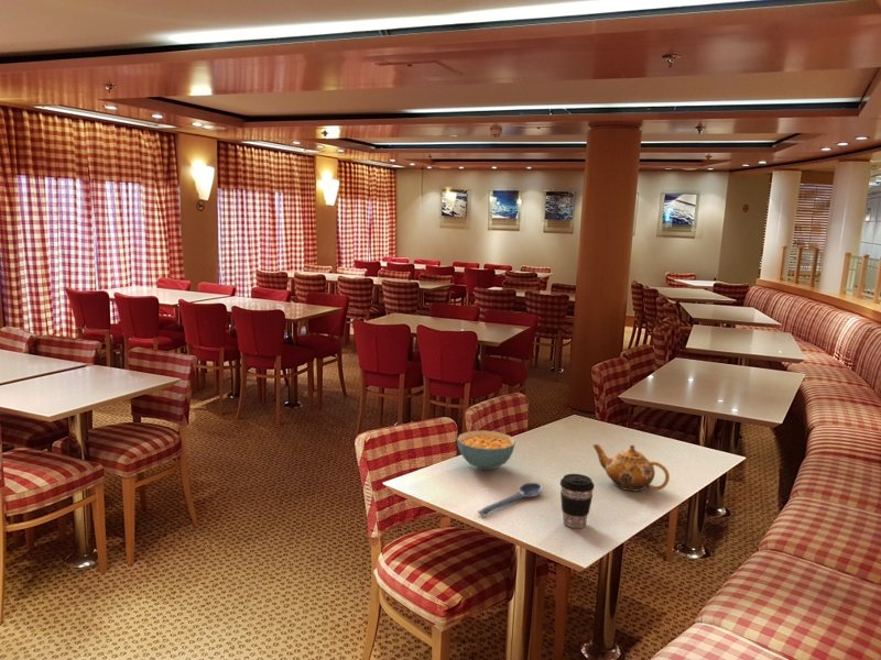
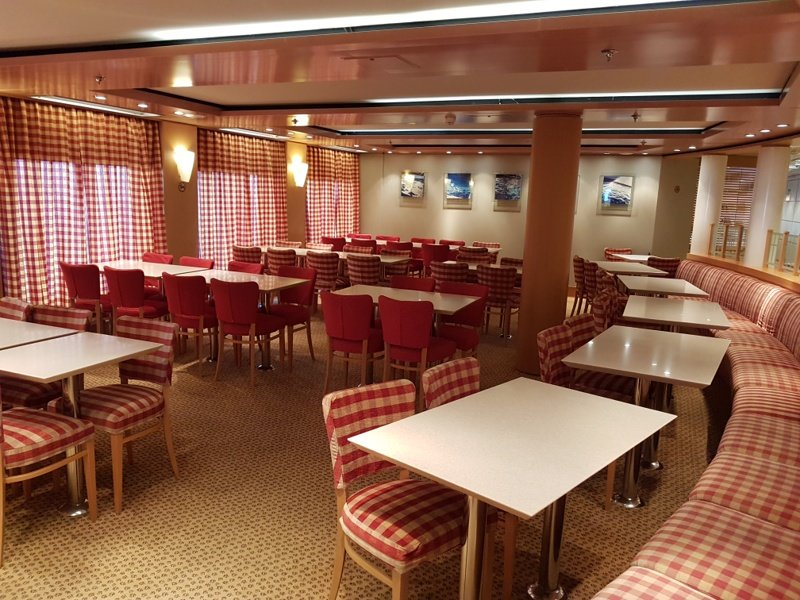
- spoon (509, 497)
- coffee cup (575, 501)
- teapot (630, 464)
- cereal bowl (486, 453)
